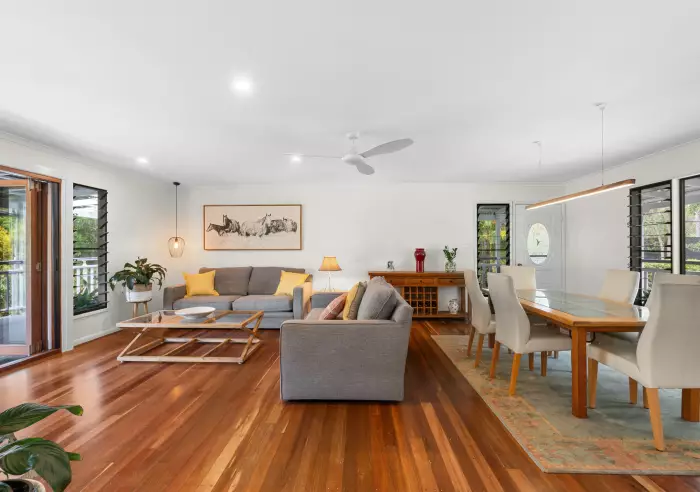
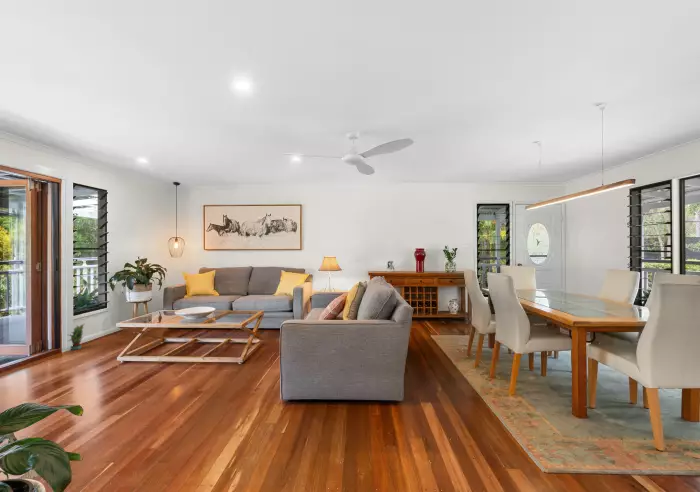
+ potted plant (77, 336)
